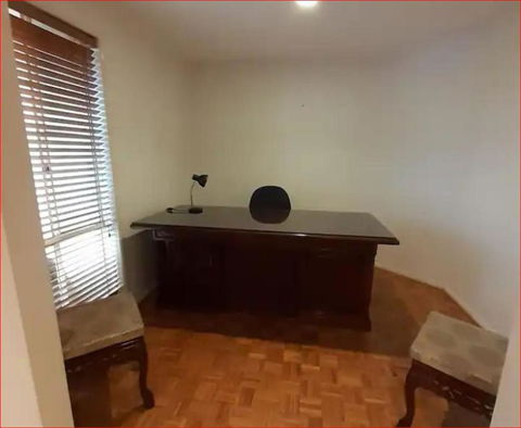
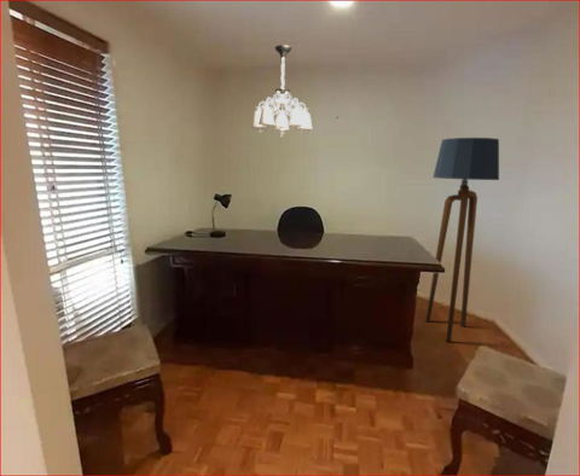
+ floor lamp (457, 240)
+ chandelier (282, 93)
